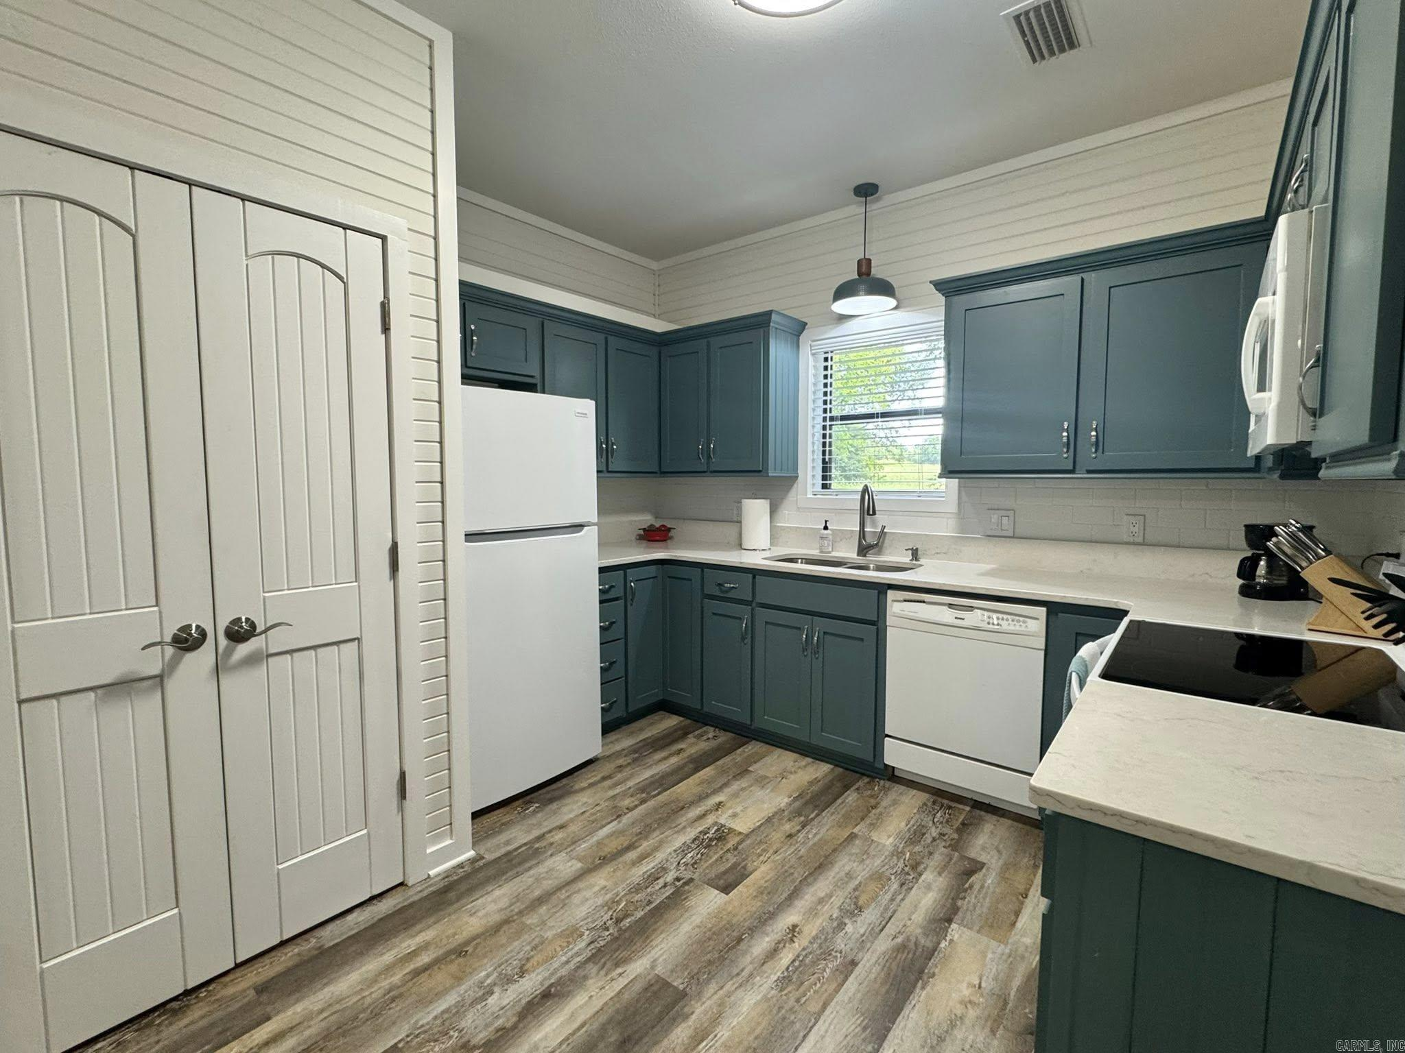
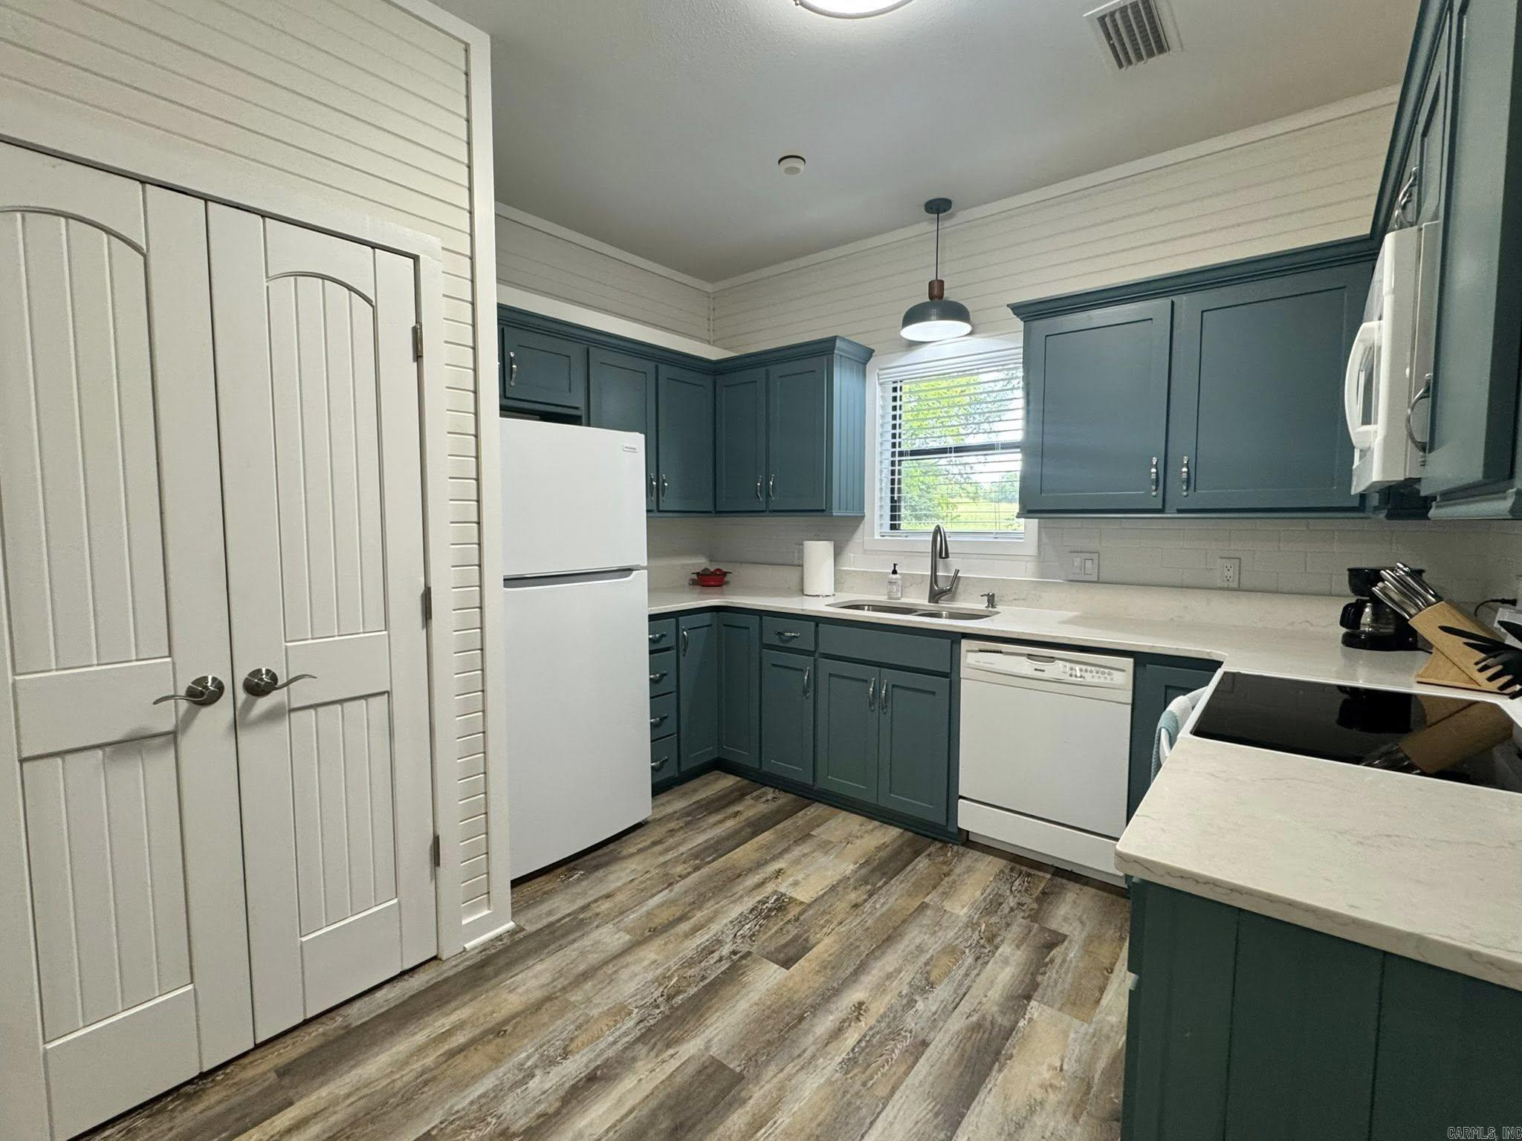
+ smoke detector (791, 162)
